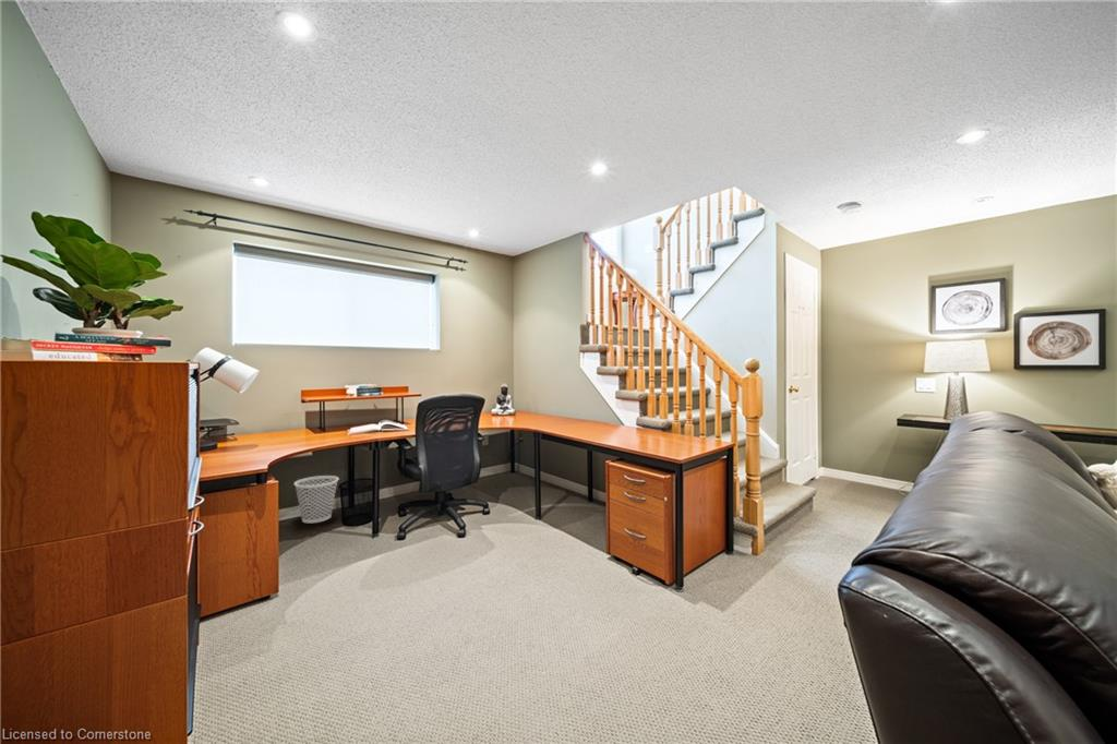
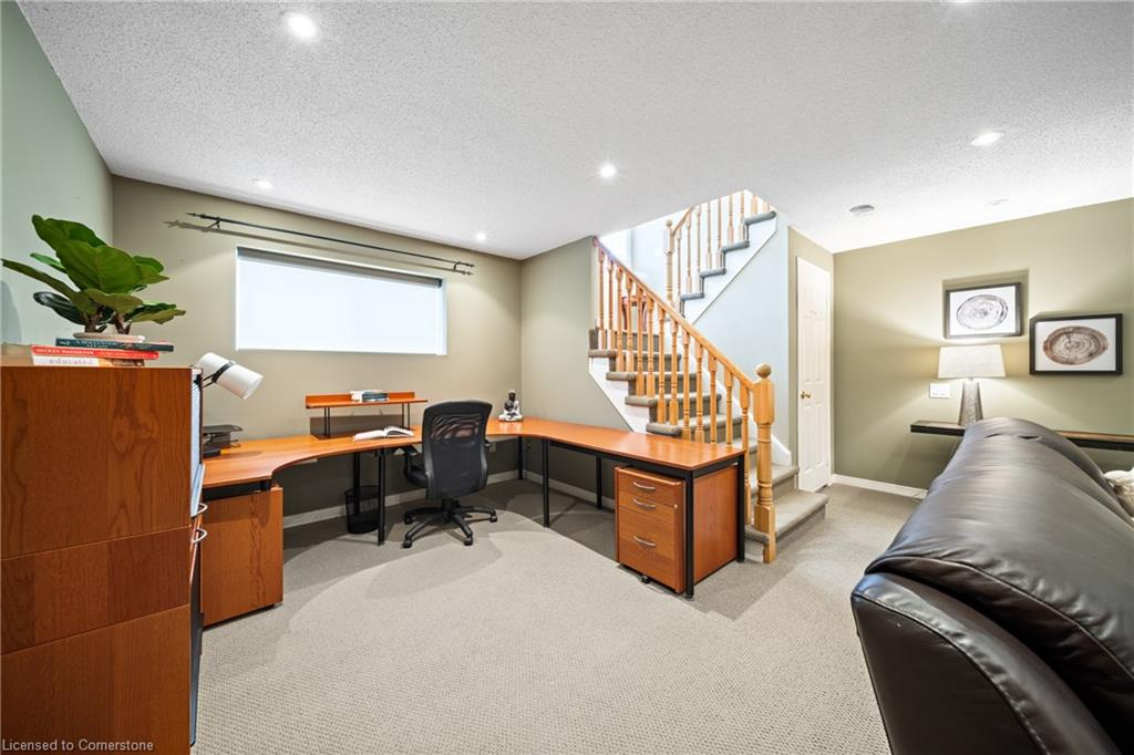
- wastebasket (316, 499)
